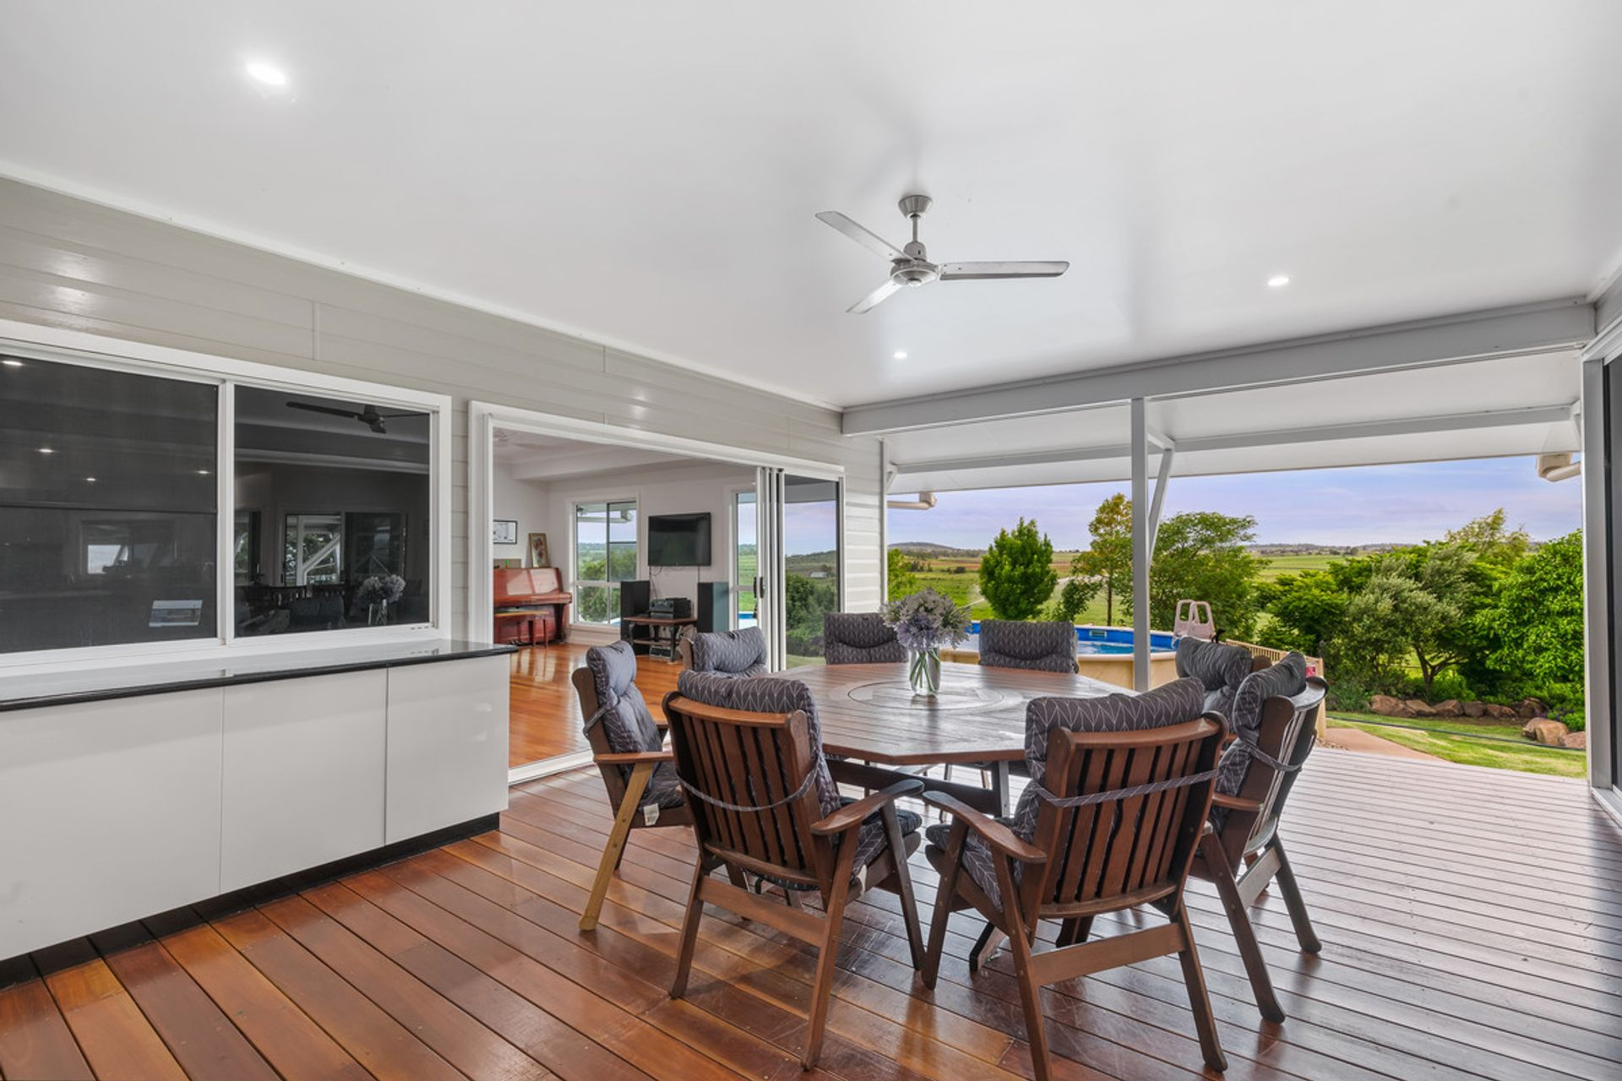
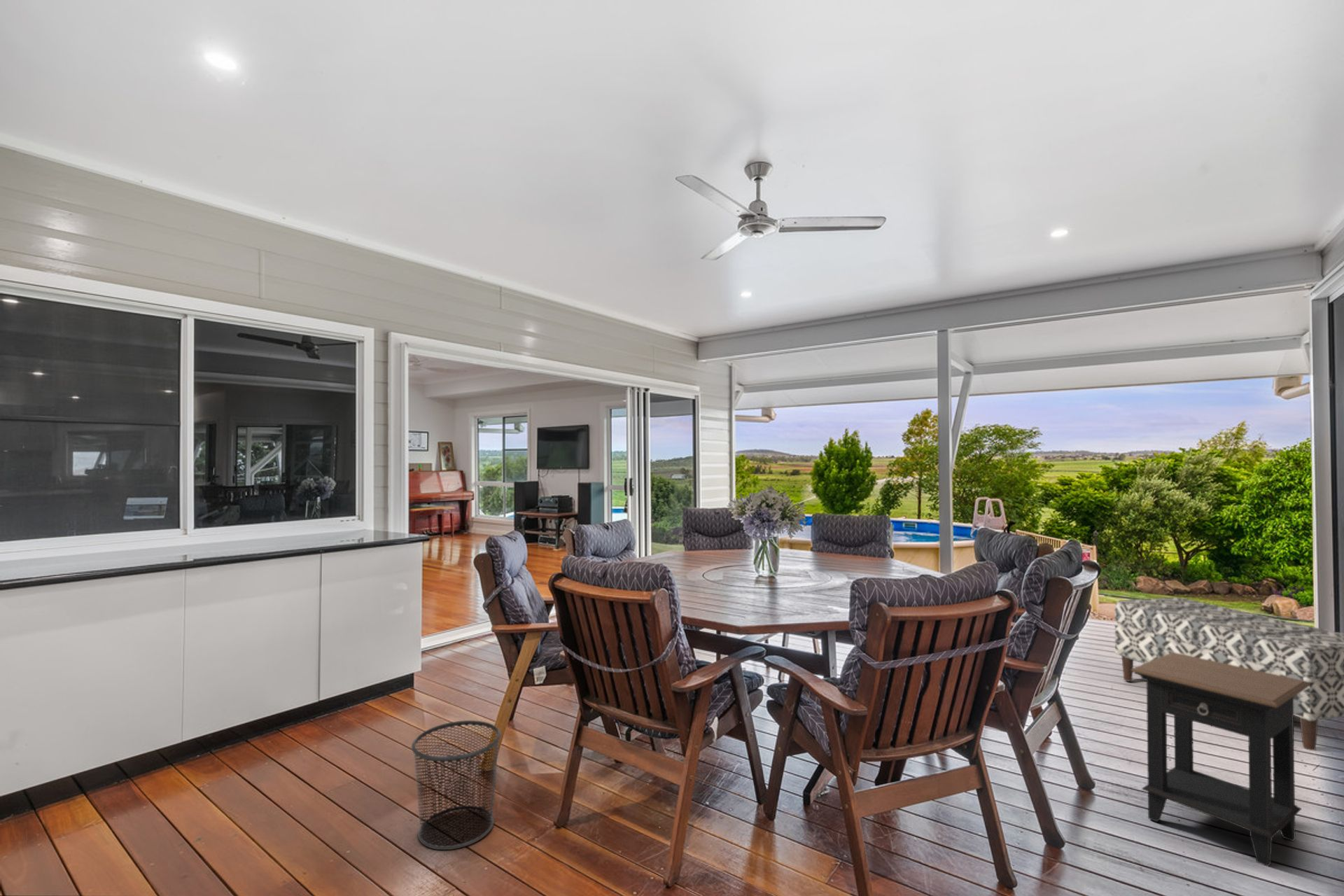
+ waste bin (457, 783)
+ bench (1233, 663)
+ side table (1226, 730)
